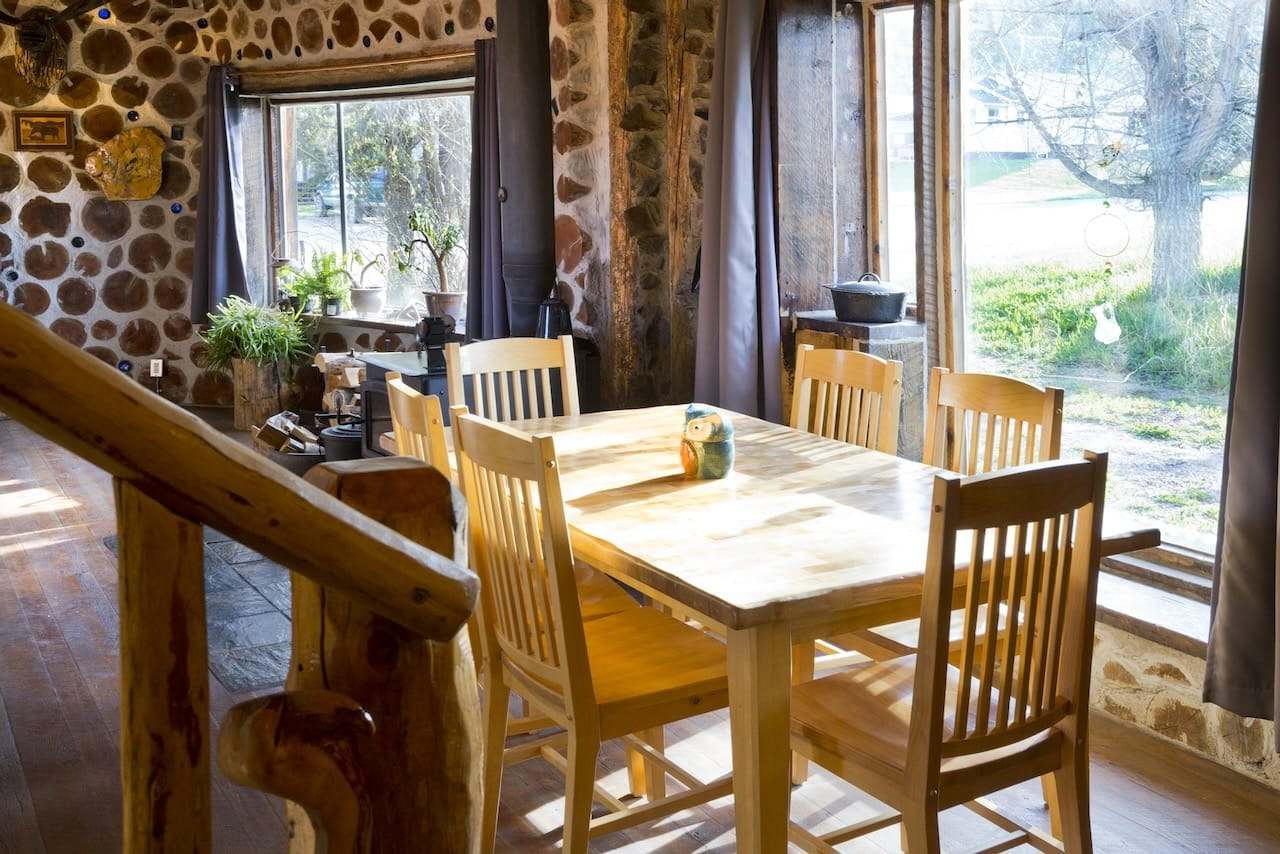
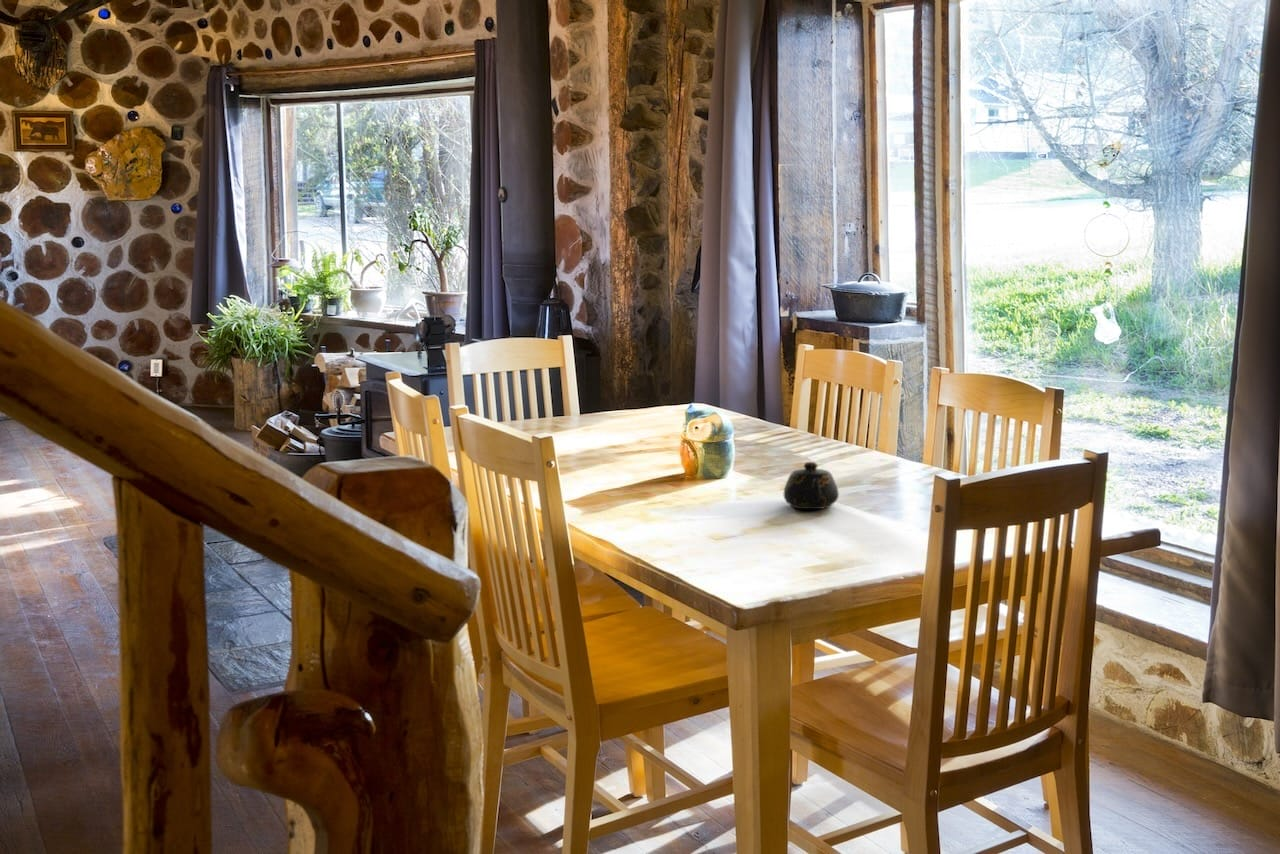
+ teapot (811, 484)
